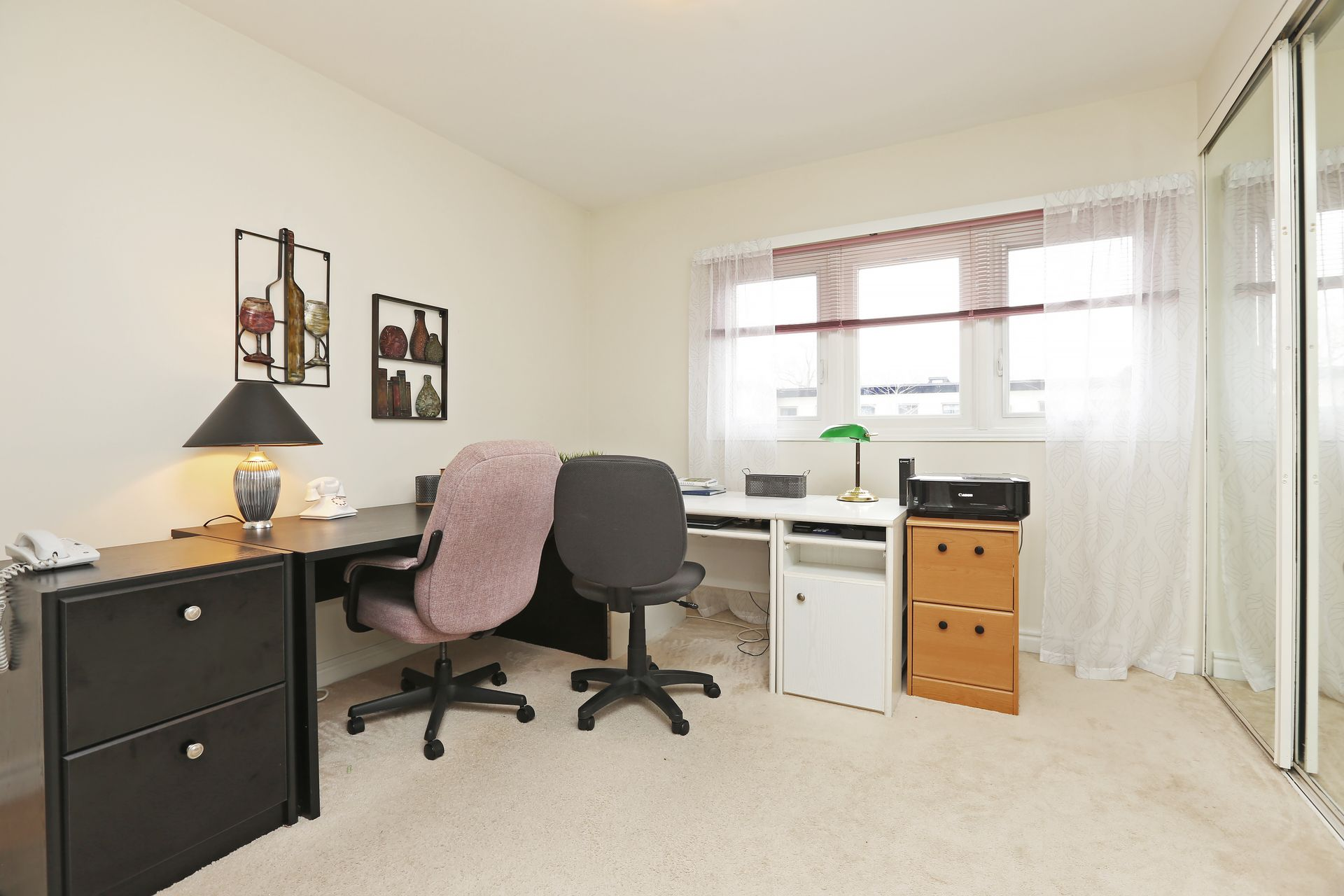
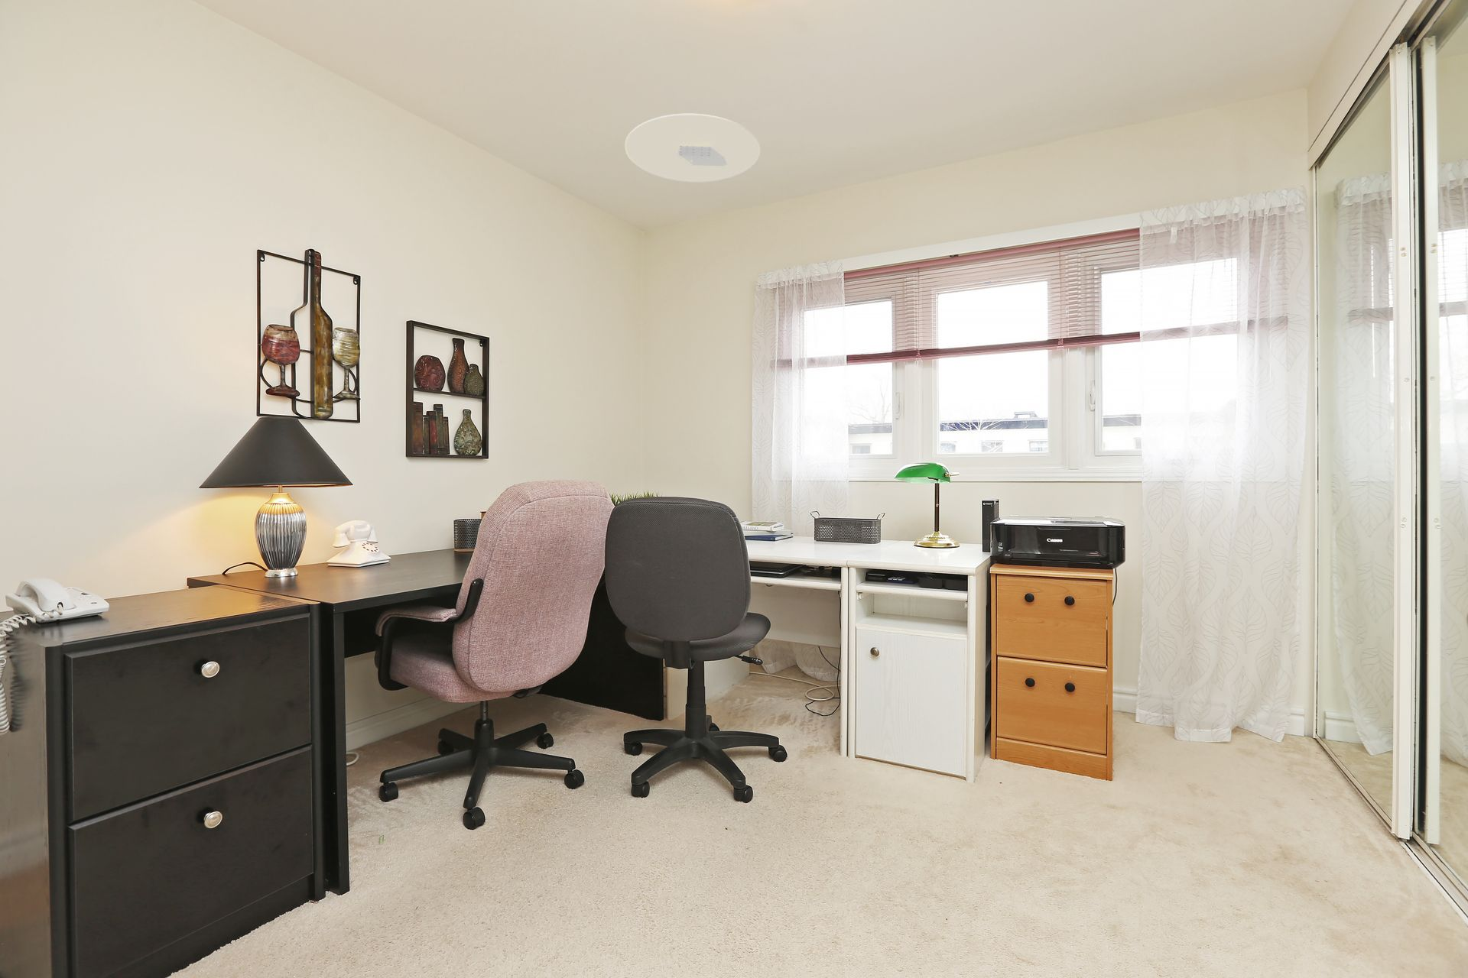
+ ceiling light (692, 144)
